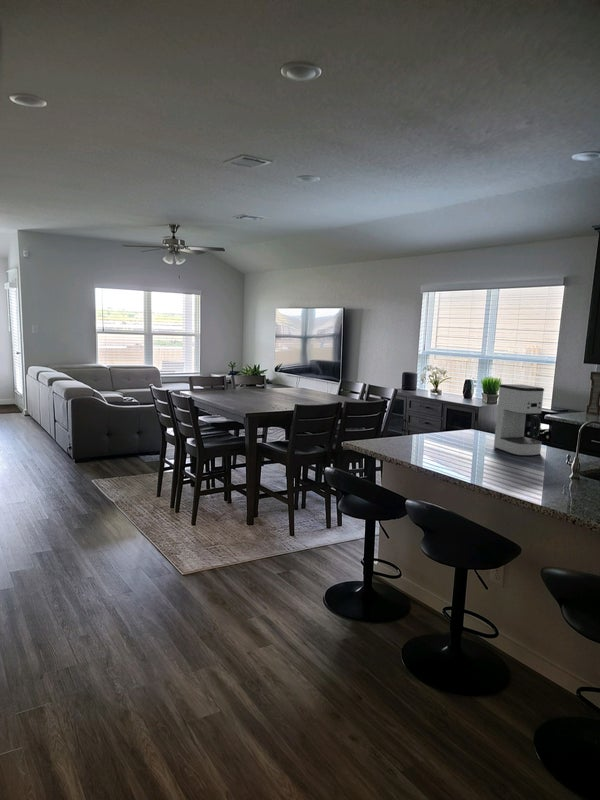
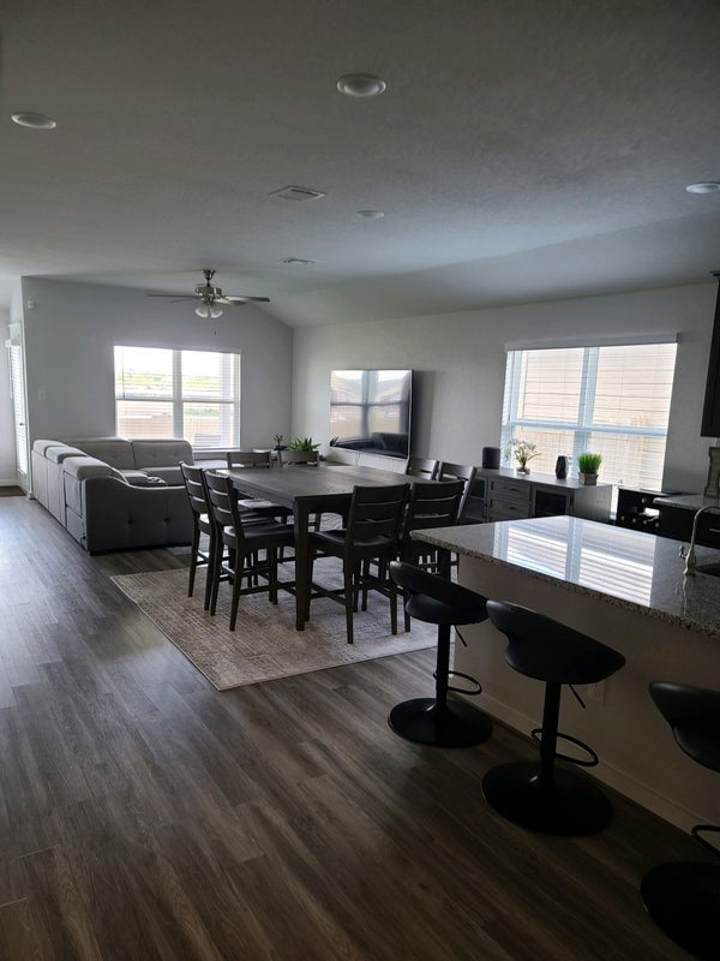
- coffee maker (523, 419)
